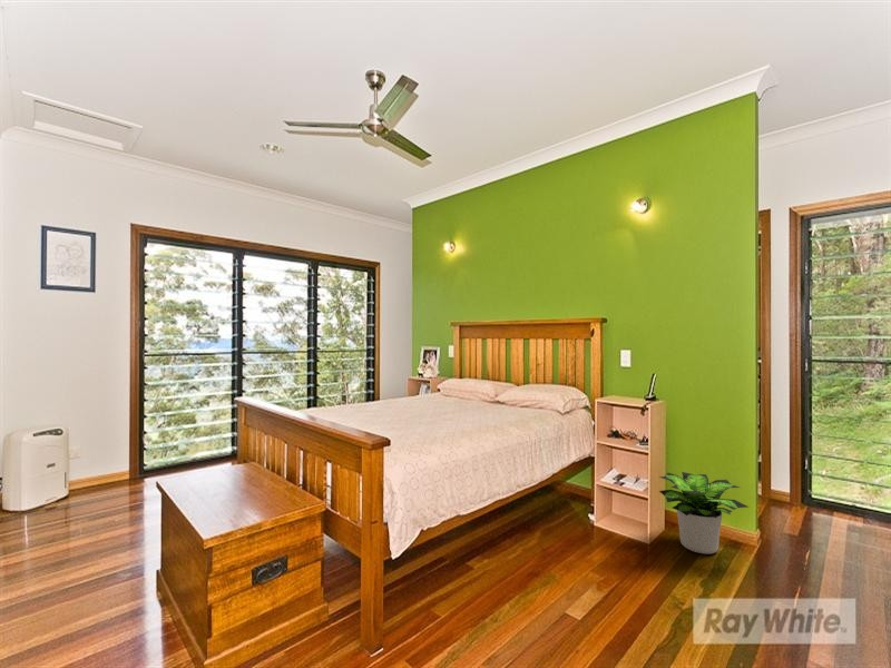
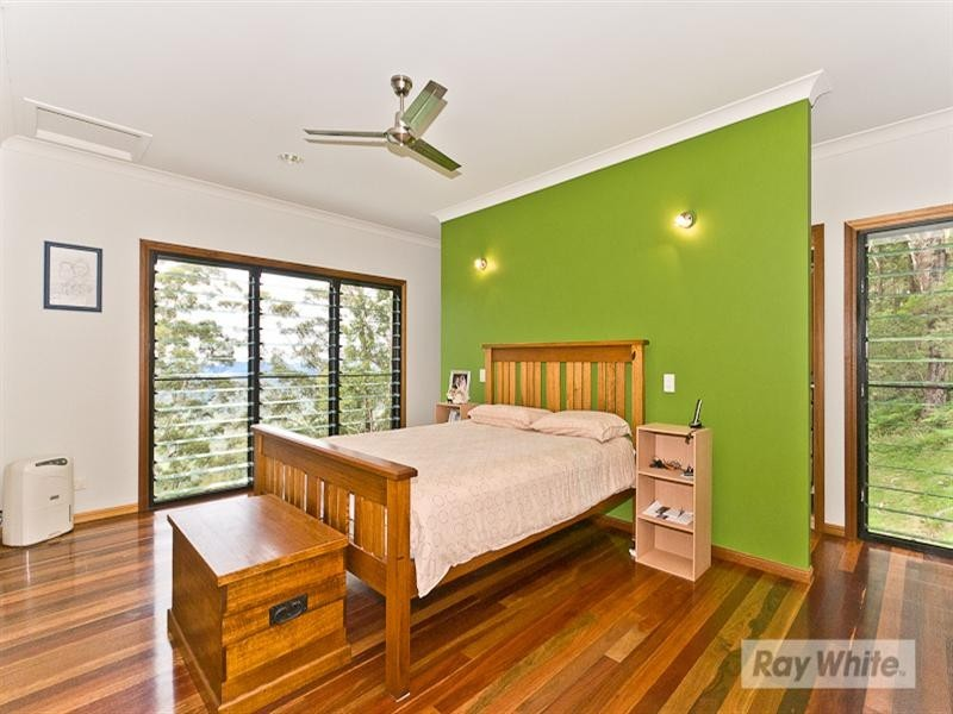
- potted plant (703, 514)
